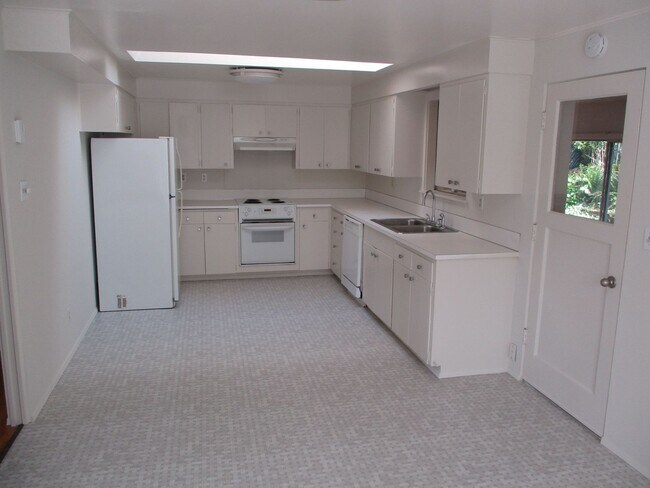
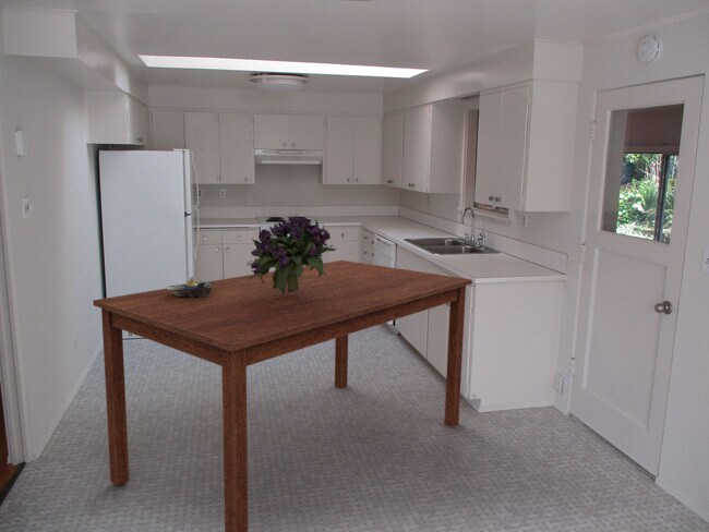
+ decorative bowl (196, 283)
+ dining table (296, 350)
+ bouquet (291, 255)
